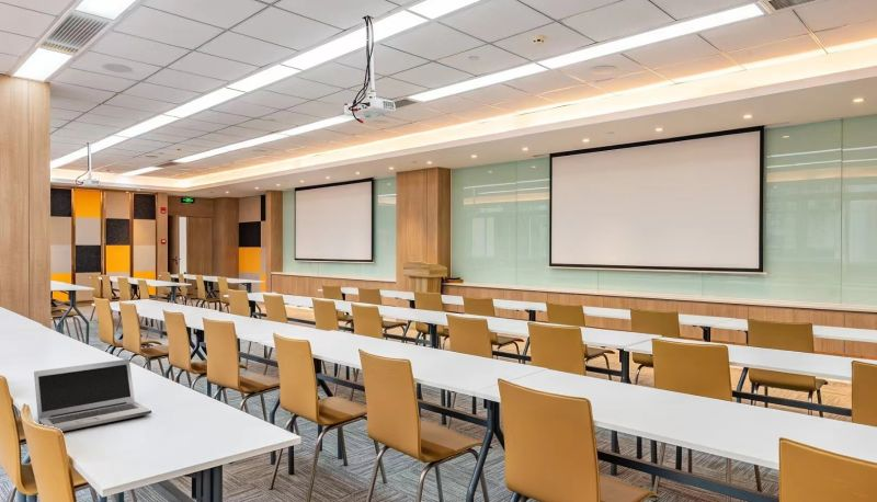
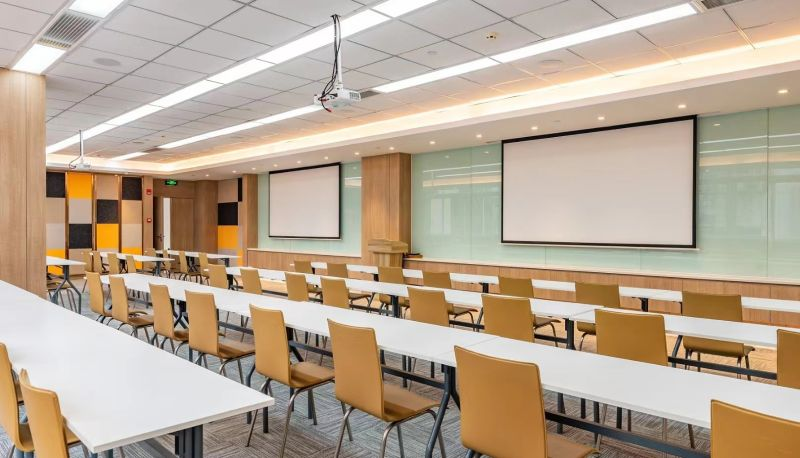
- laptop (93, 392)
